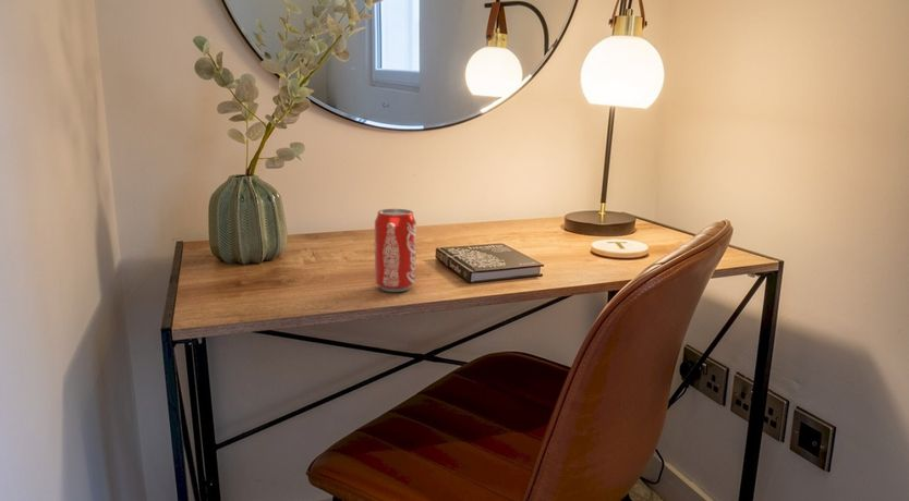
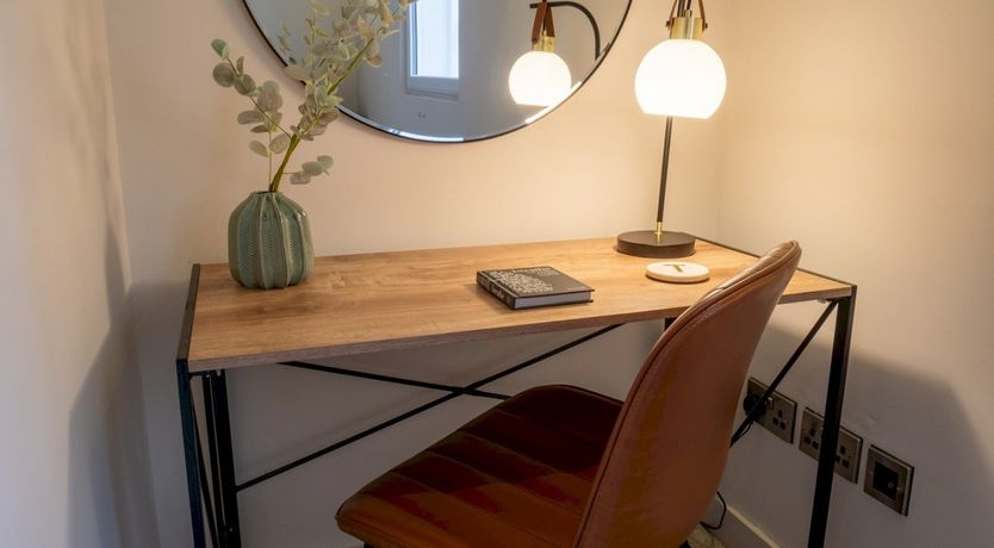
- beverage can (395, 249)
